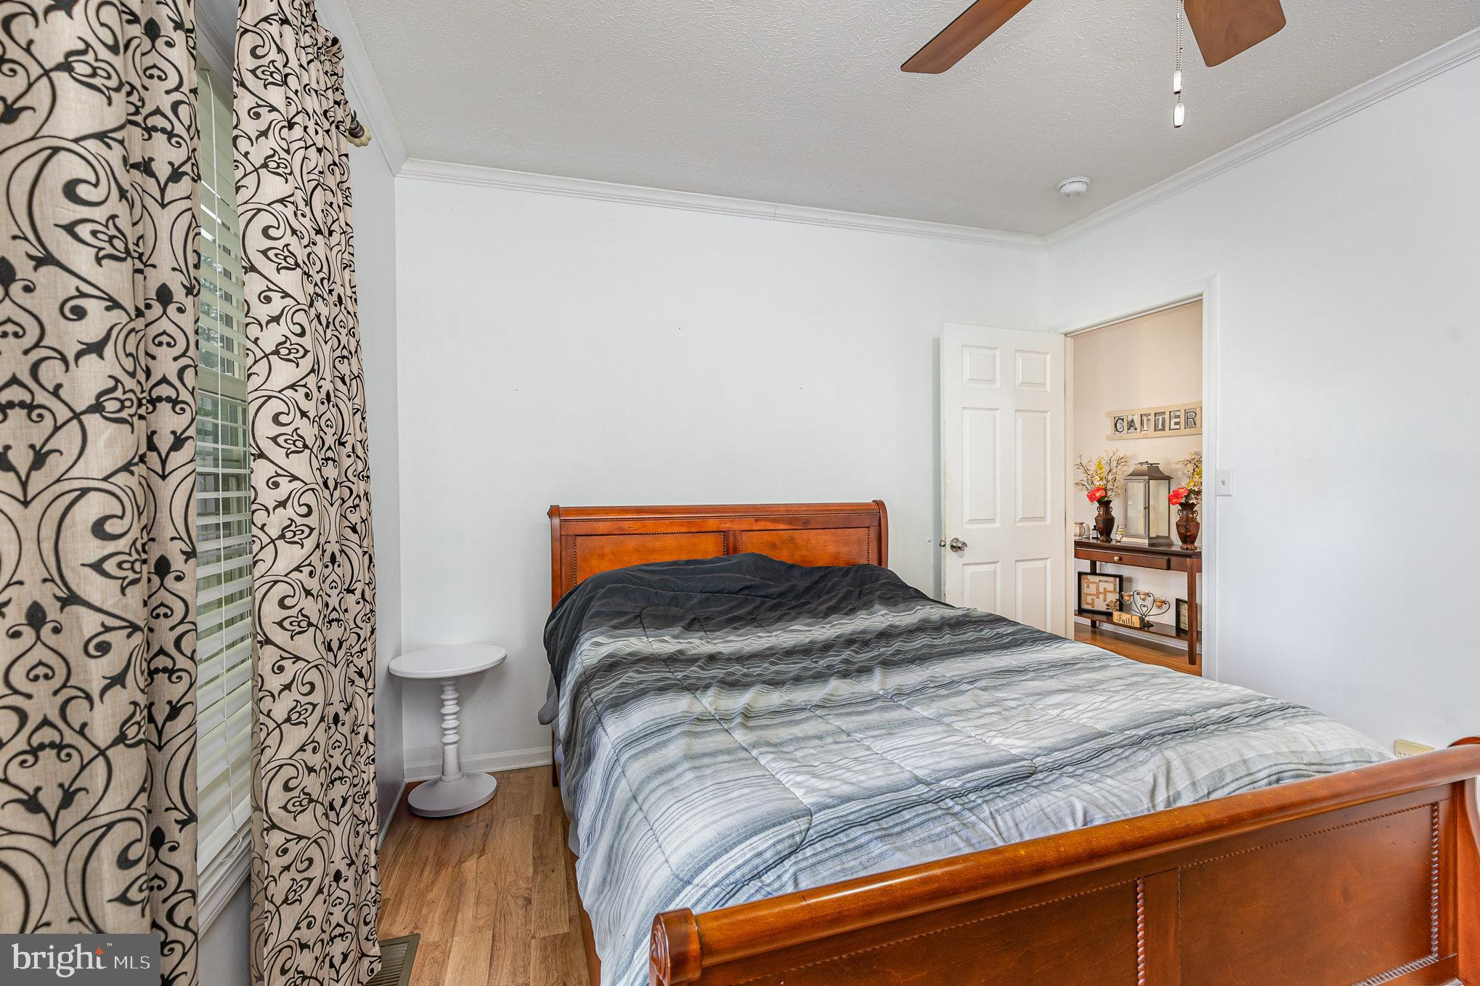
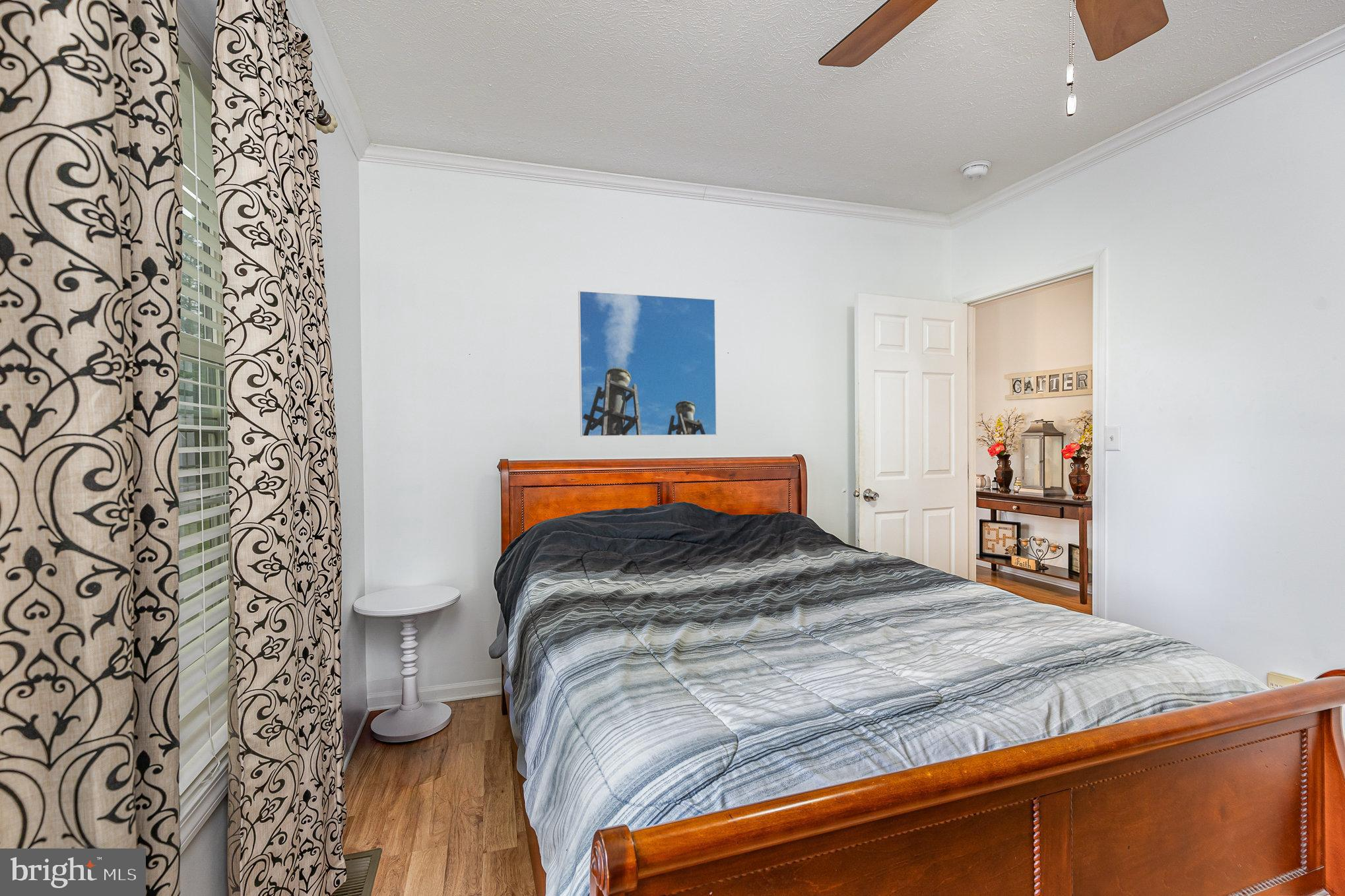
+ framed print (649, 366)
